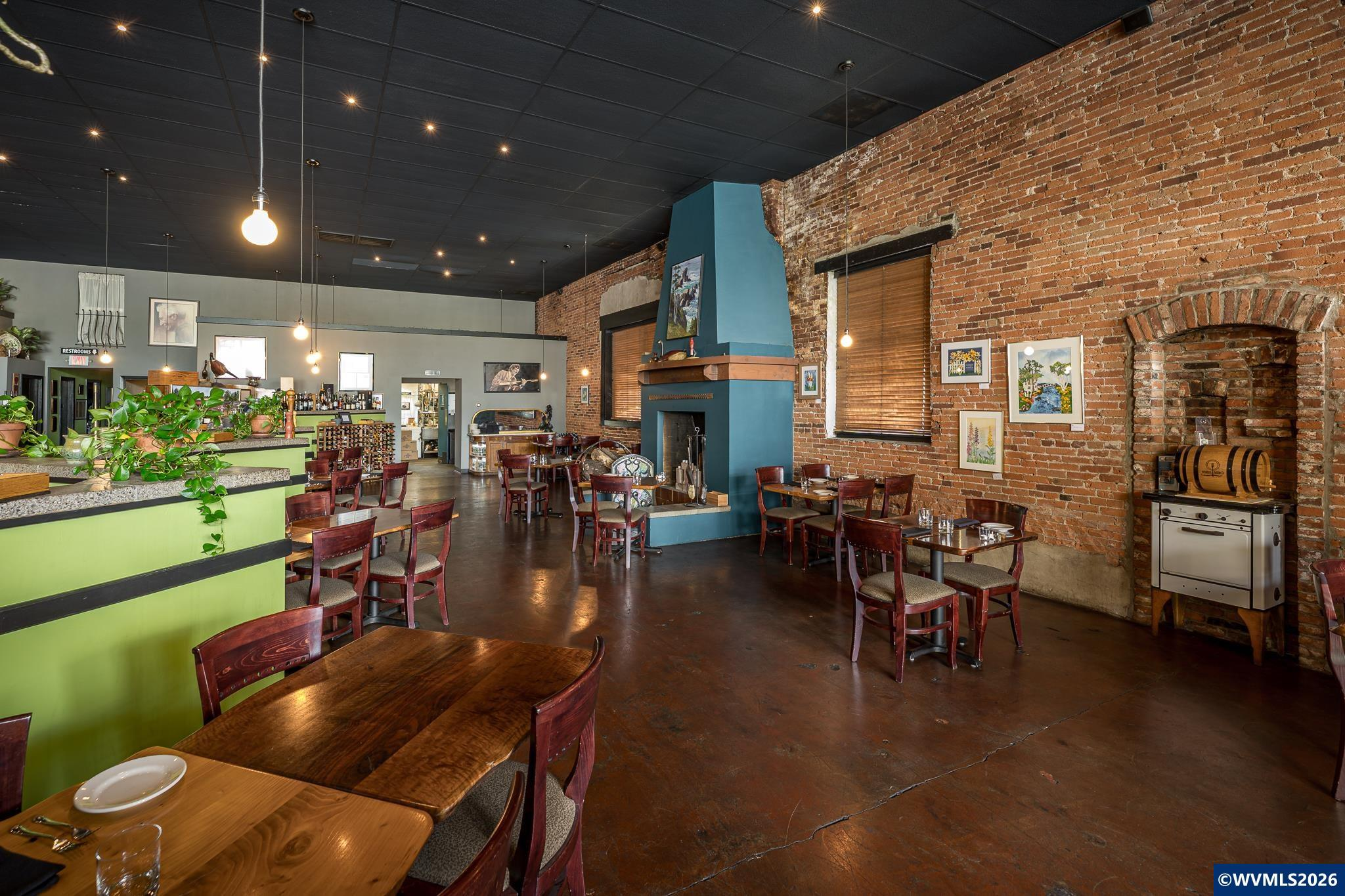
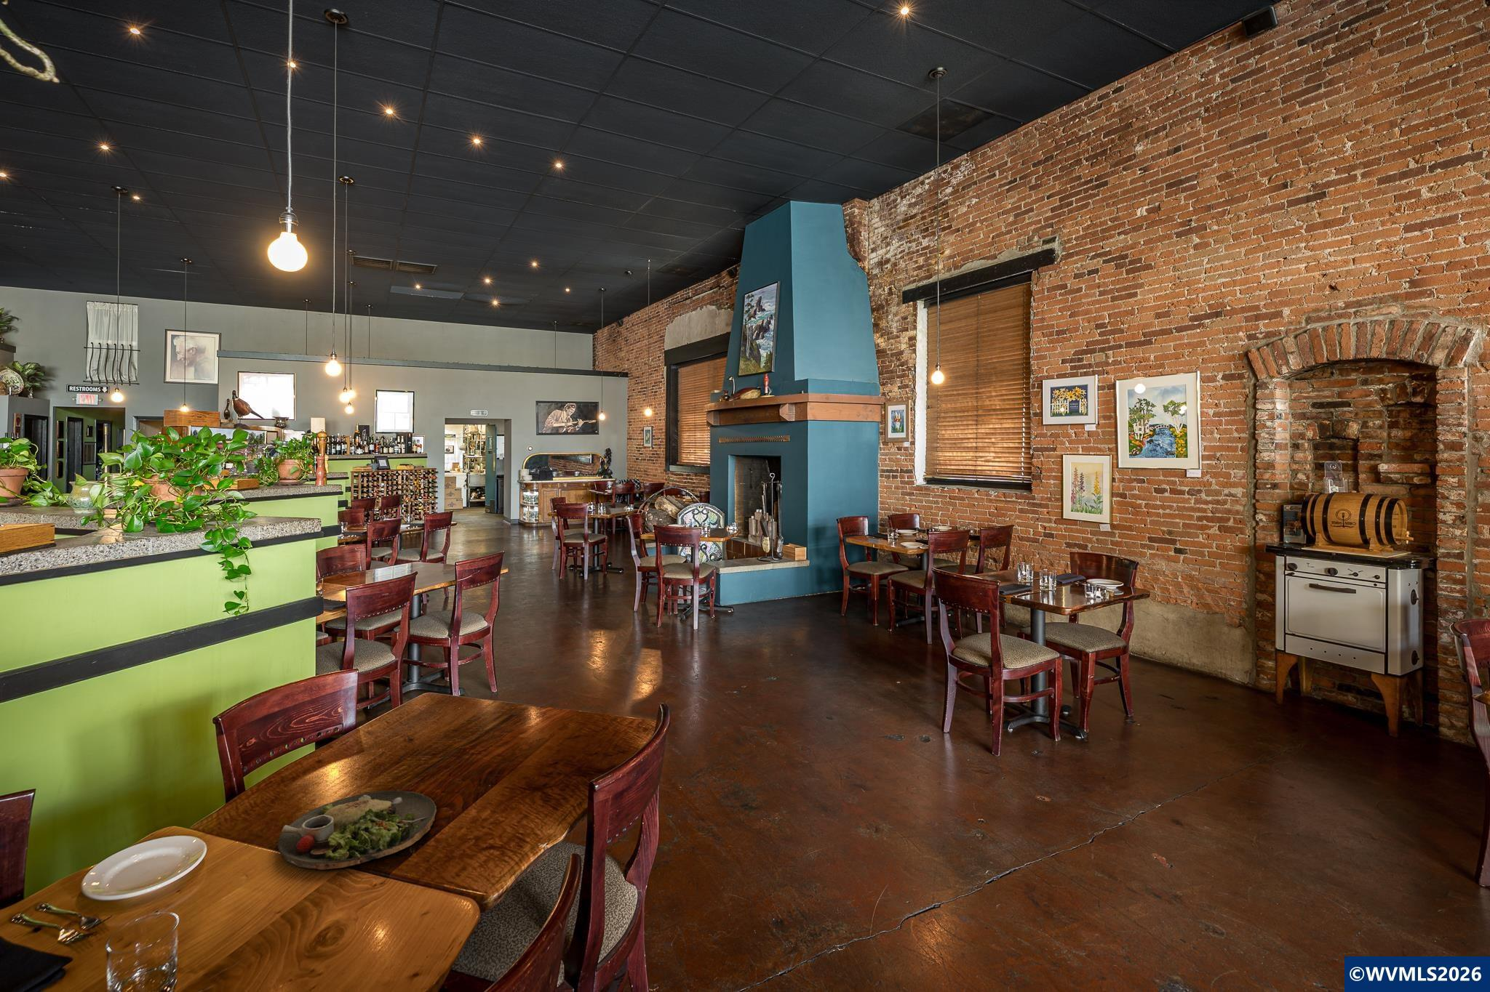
+ dinner plate (361, 815)
